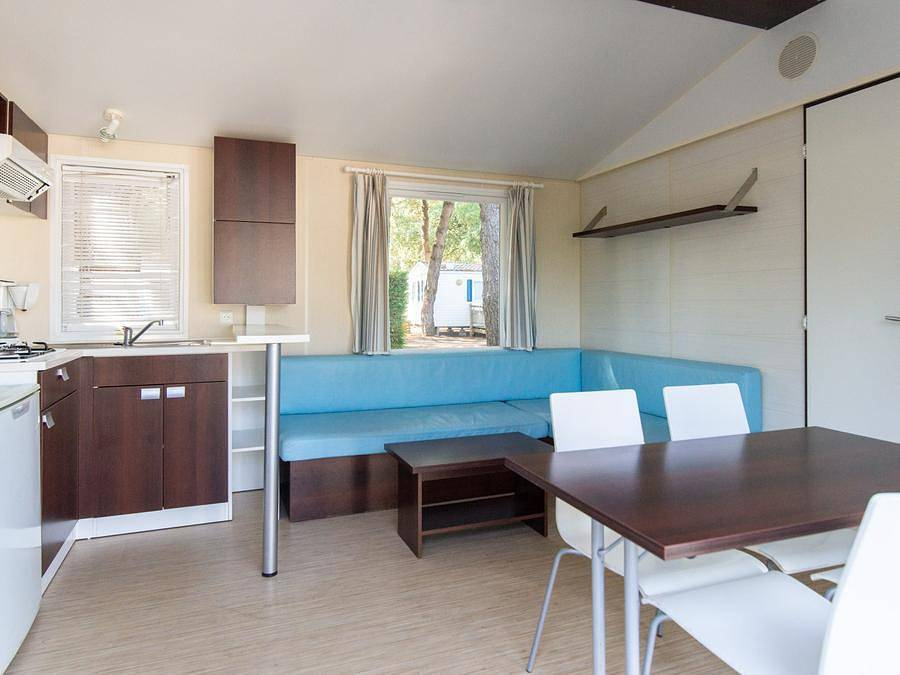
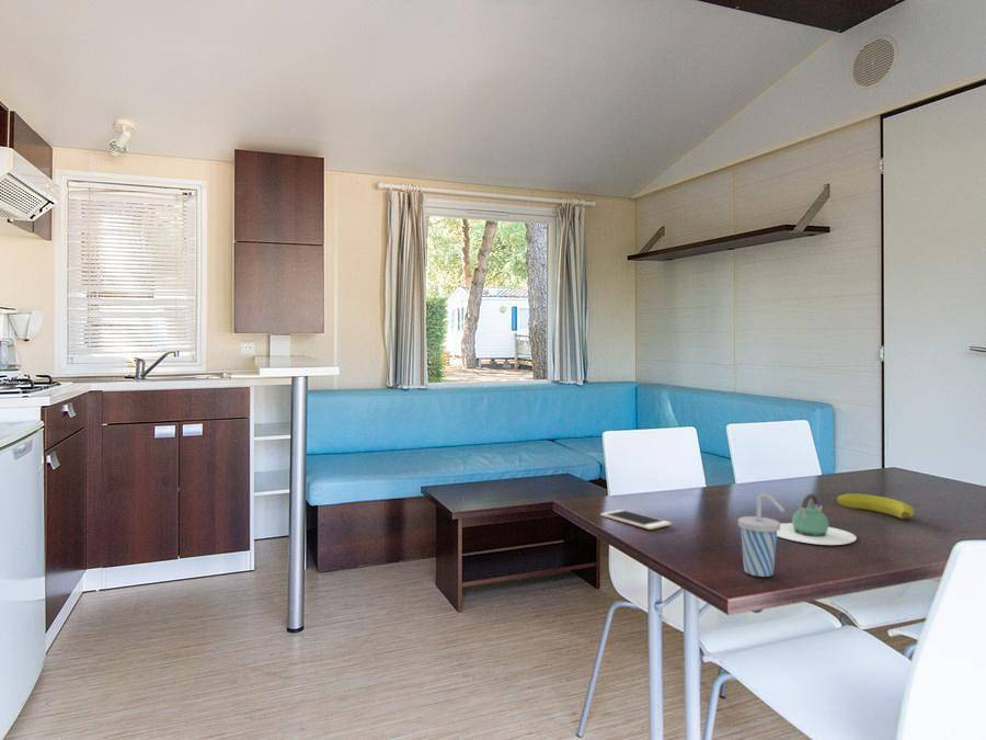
+ teapot (810, 513)
+ fruit (874, 505)
+ cup (760, 533)
+ cell phone (634, 519)
